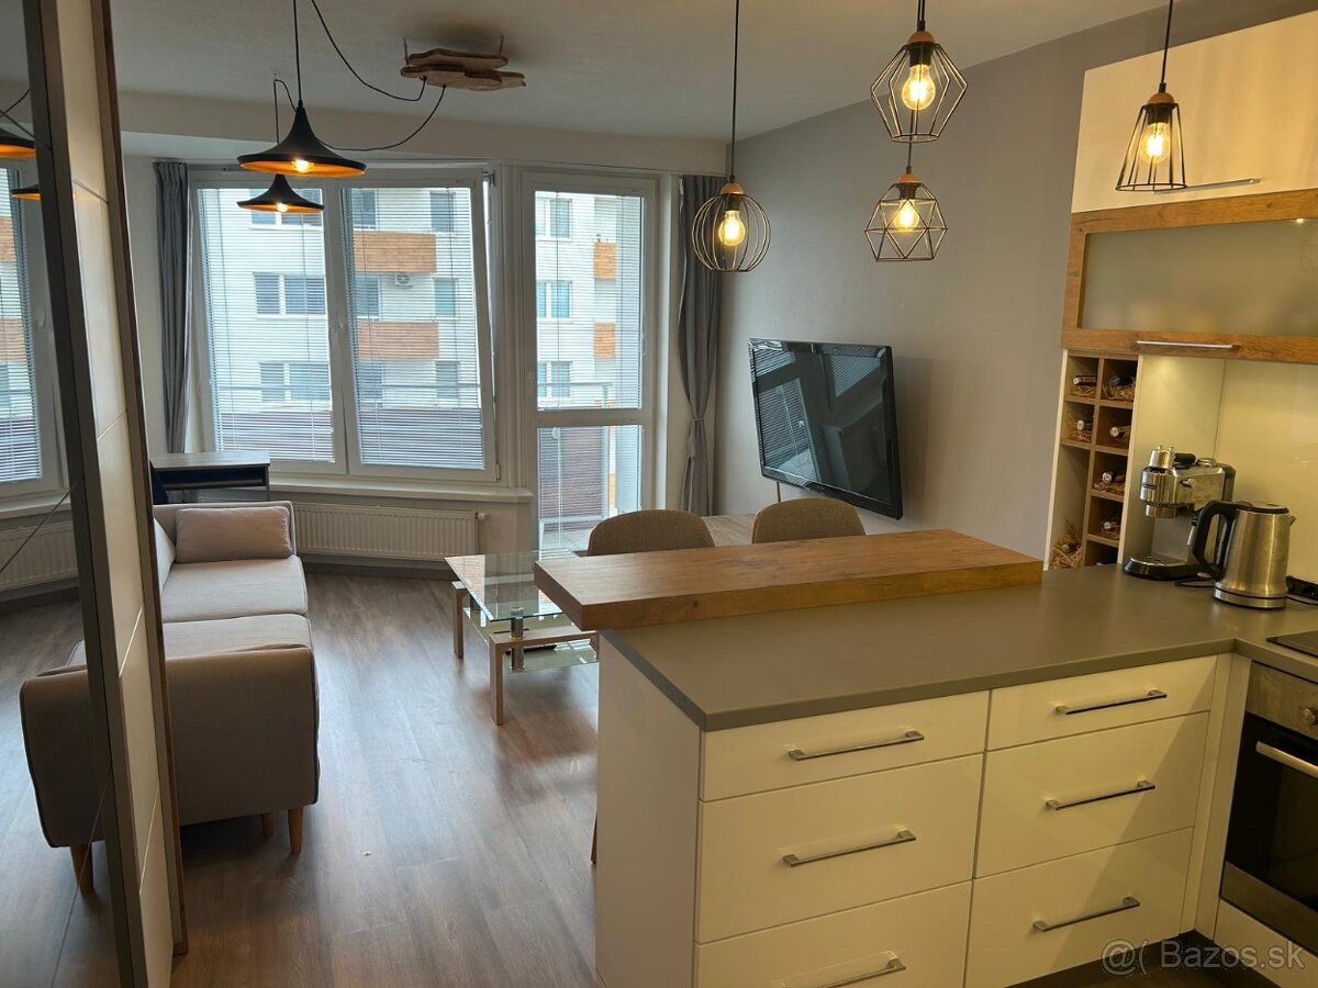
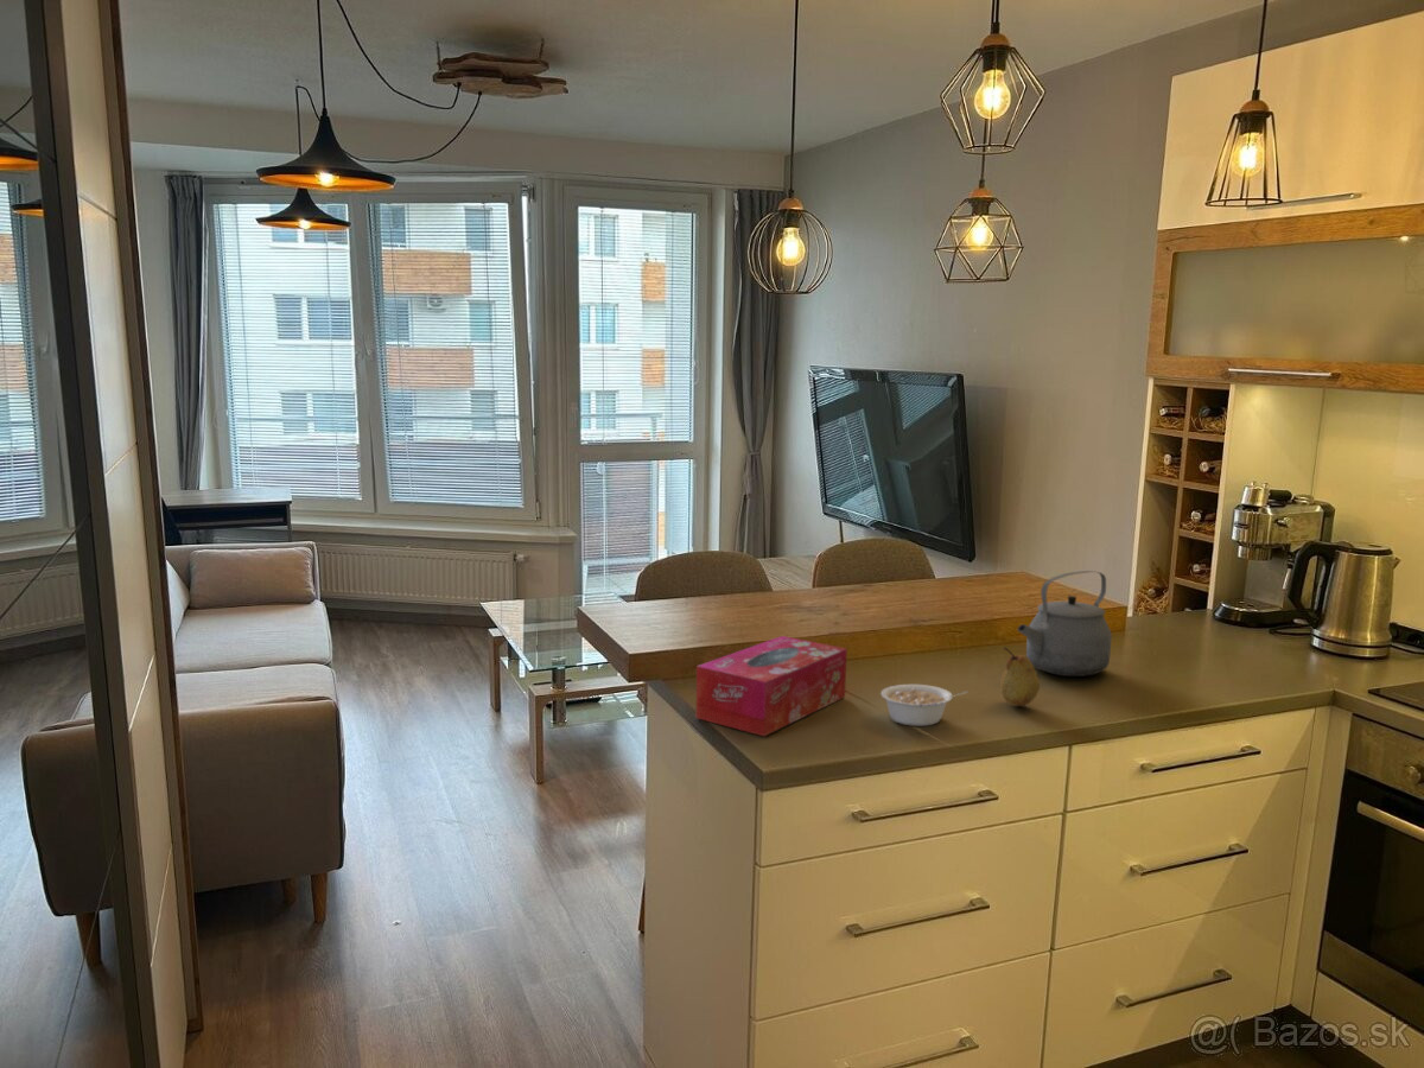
+ tea kettle (1061, 623)
+ legume (918, 703)
+ fruit (1019, 676)
+ tissue box (774, 681)
